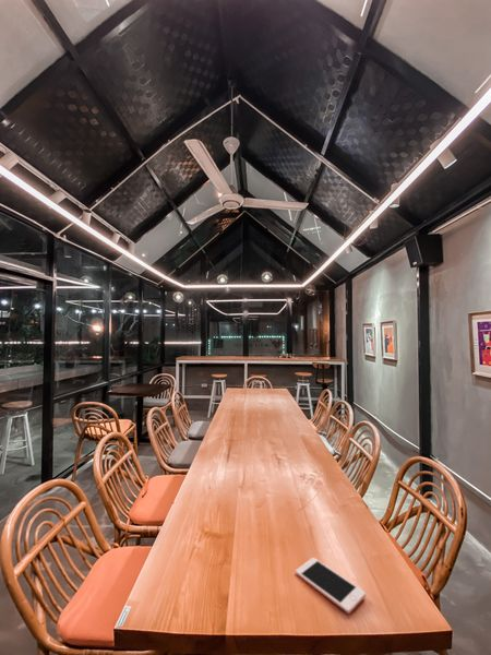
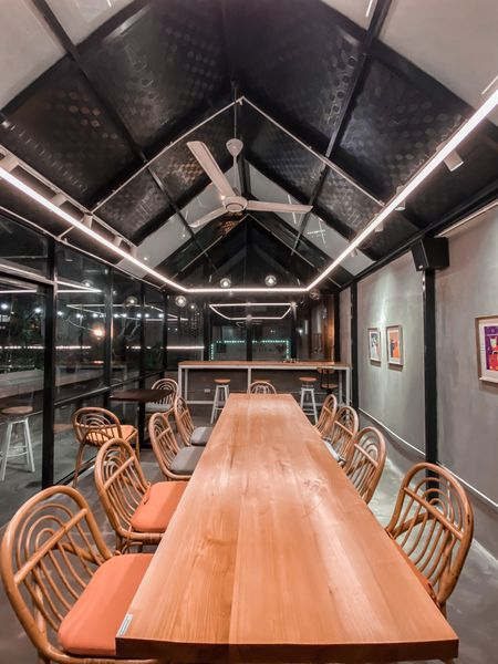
- cell phone (328, 582)
